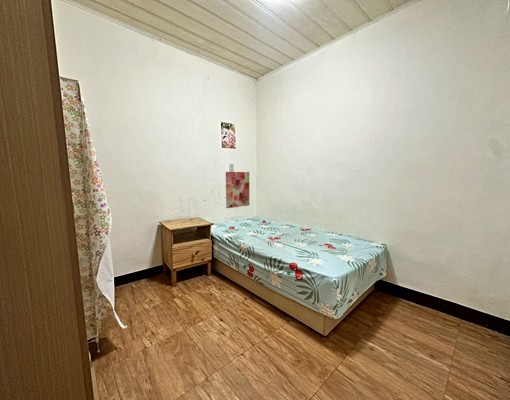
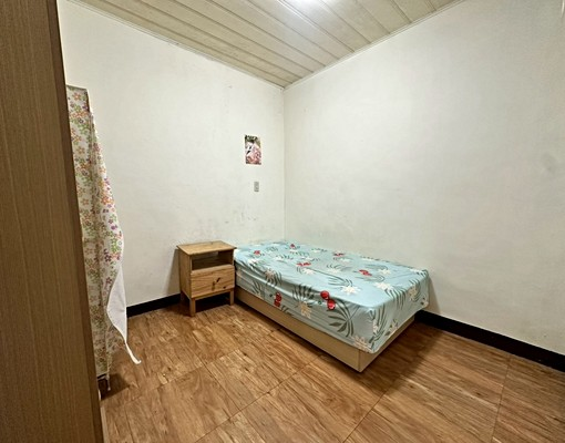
- wall art (238, 189)
